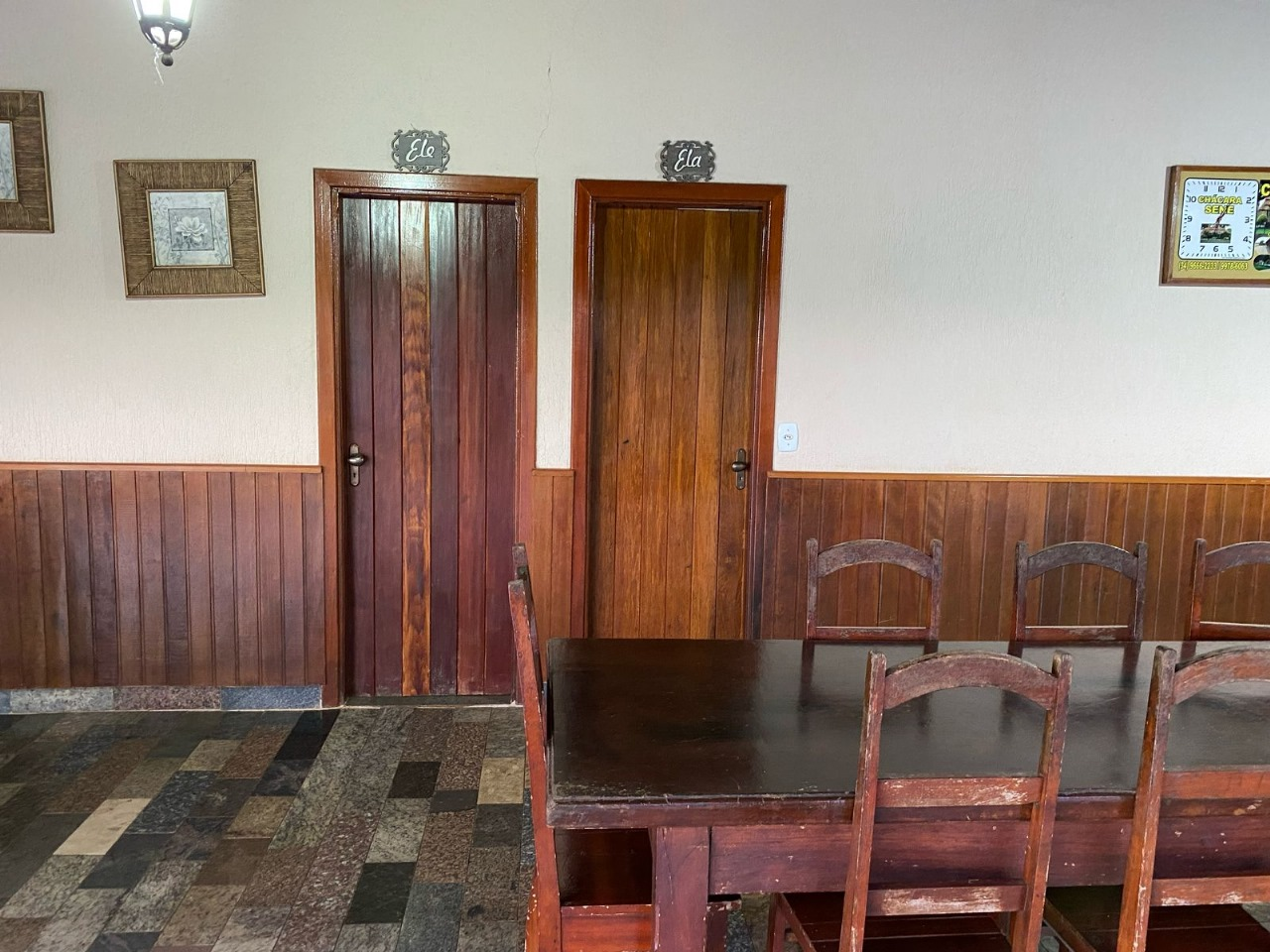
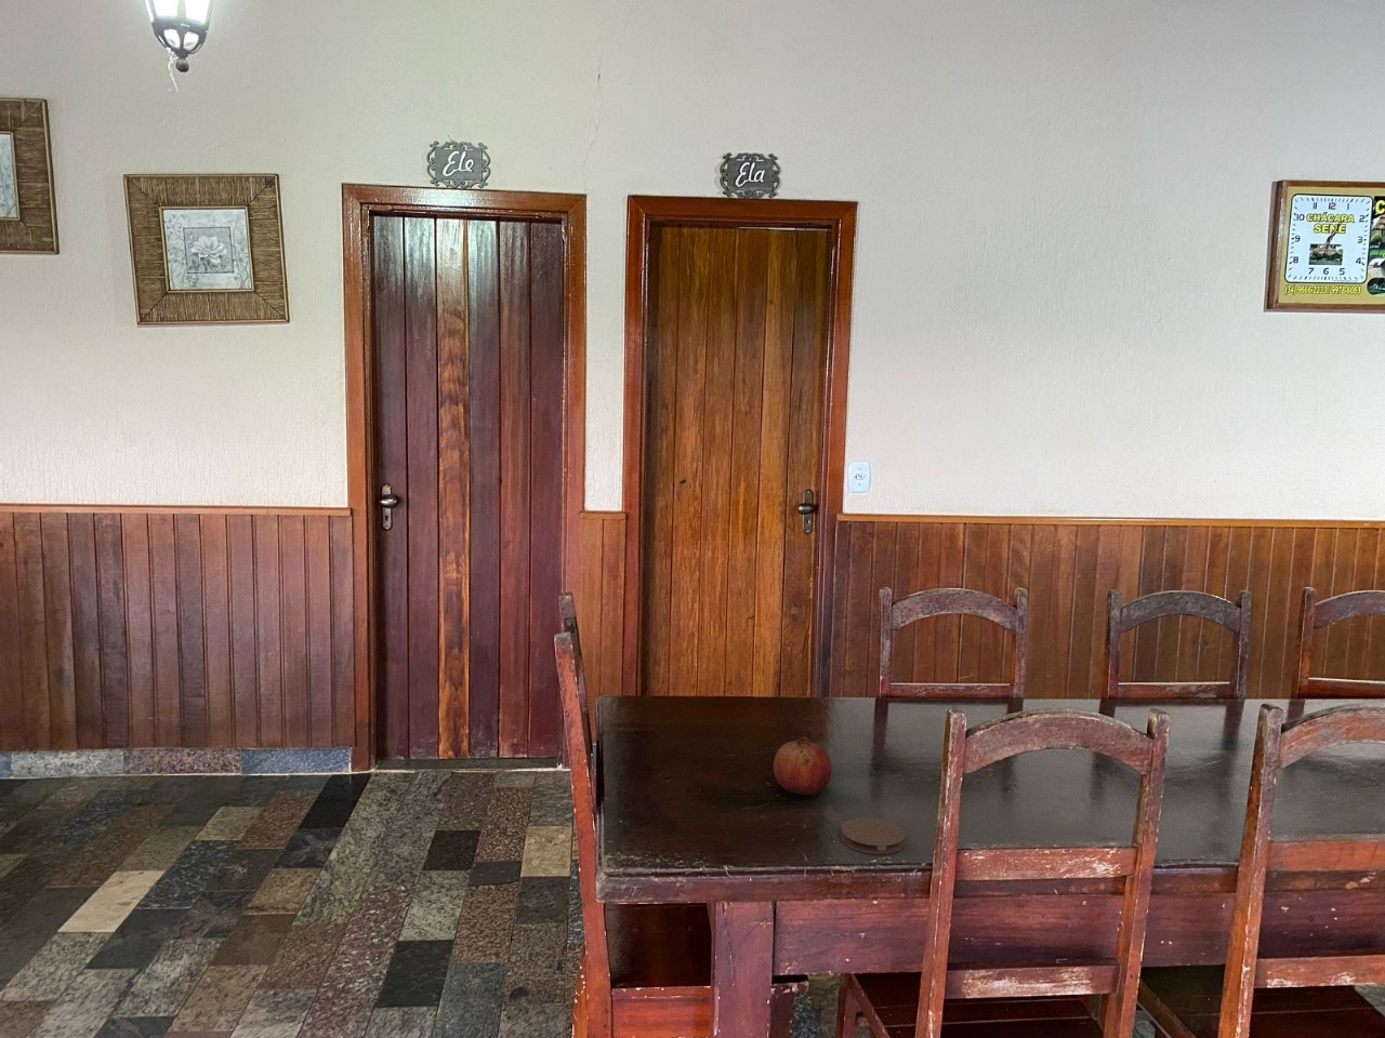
+ coaster (872, 835)
+ fruit (802, 765)
